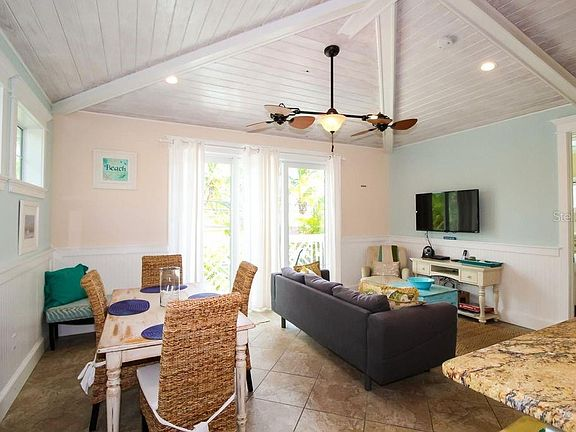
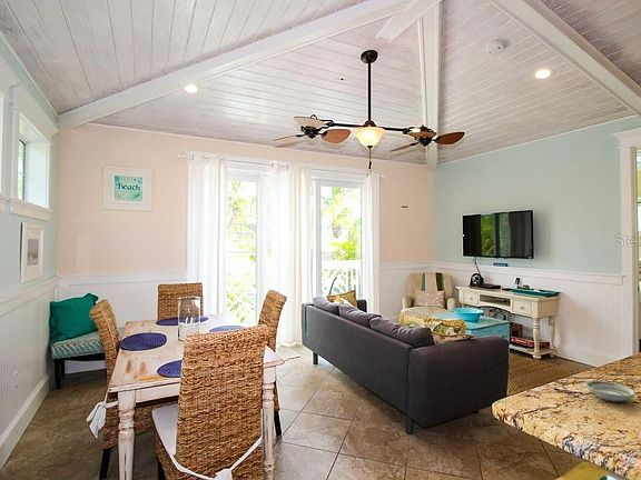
+ saucer (609, 392)
